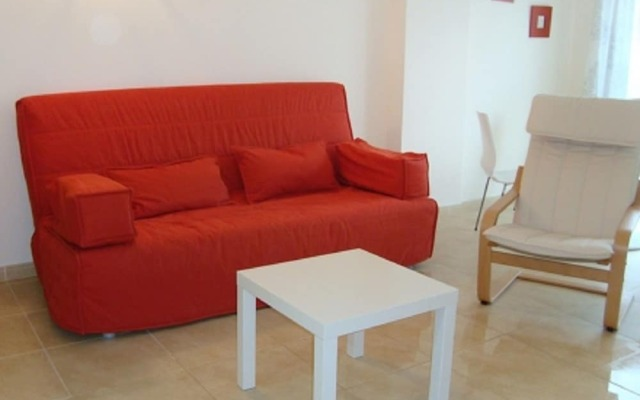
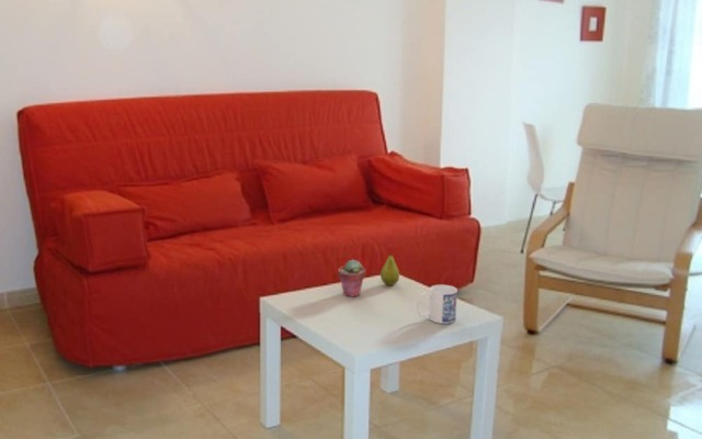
+ fruit (389, 267)
+ potted succulent (351, 277)
+ mug (437, 304)
